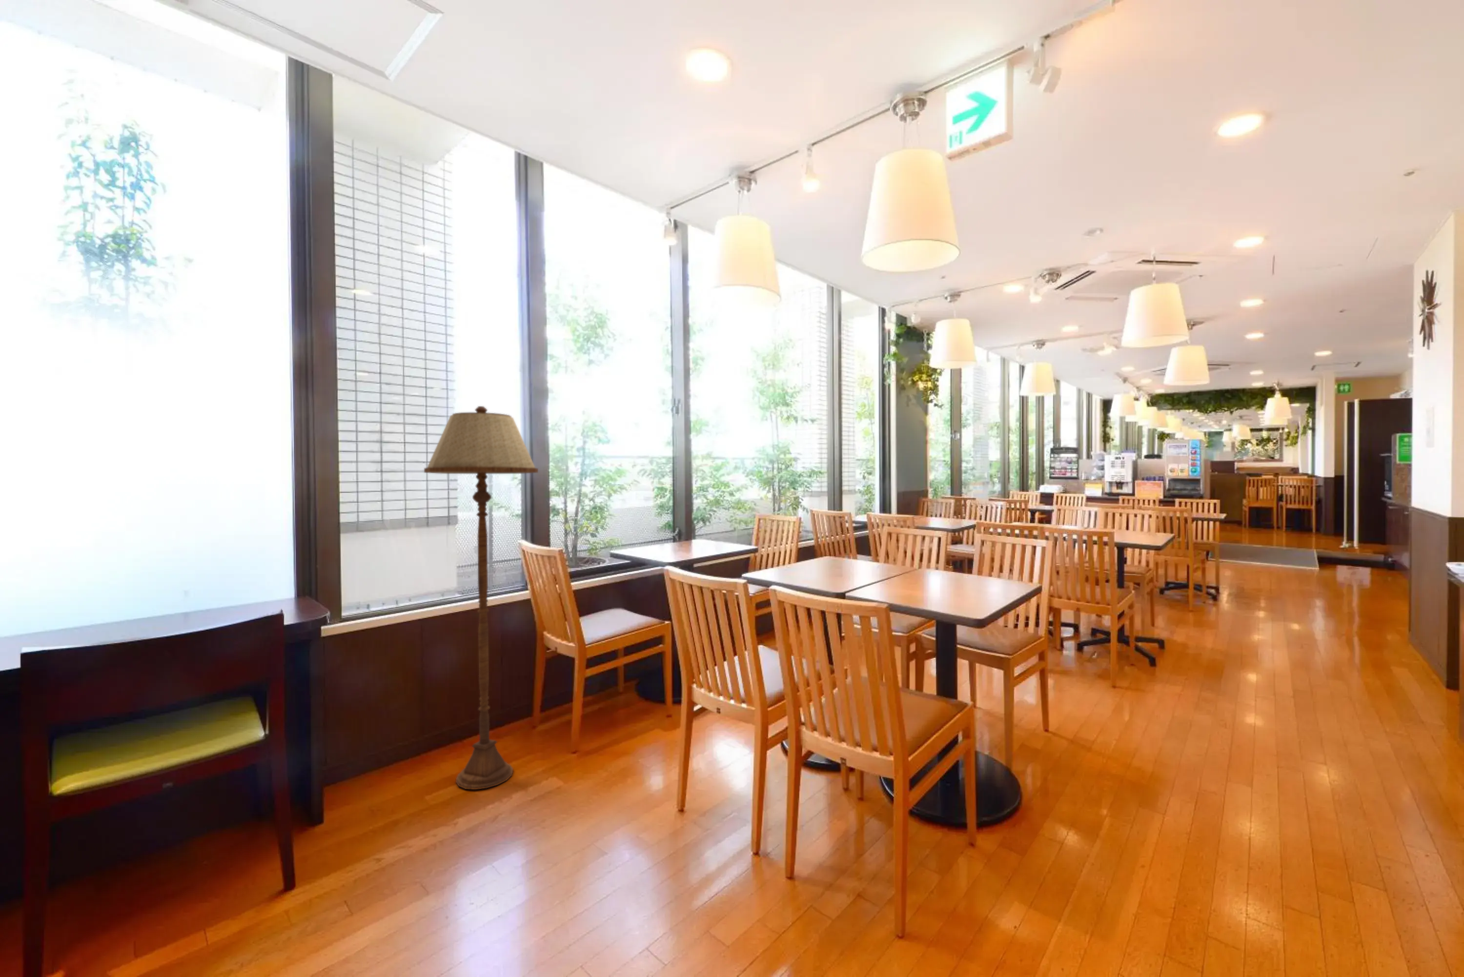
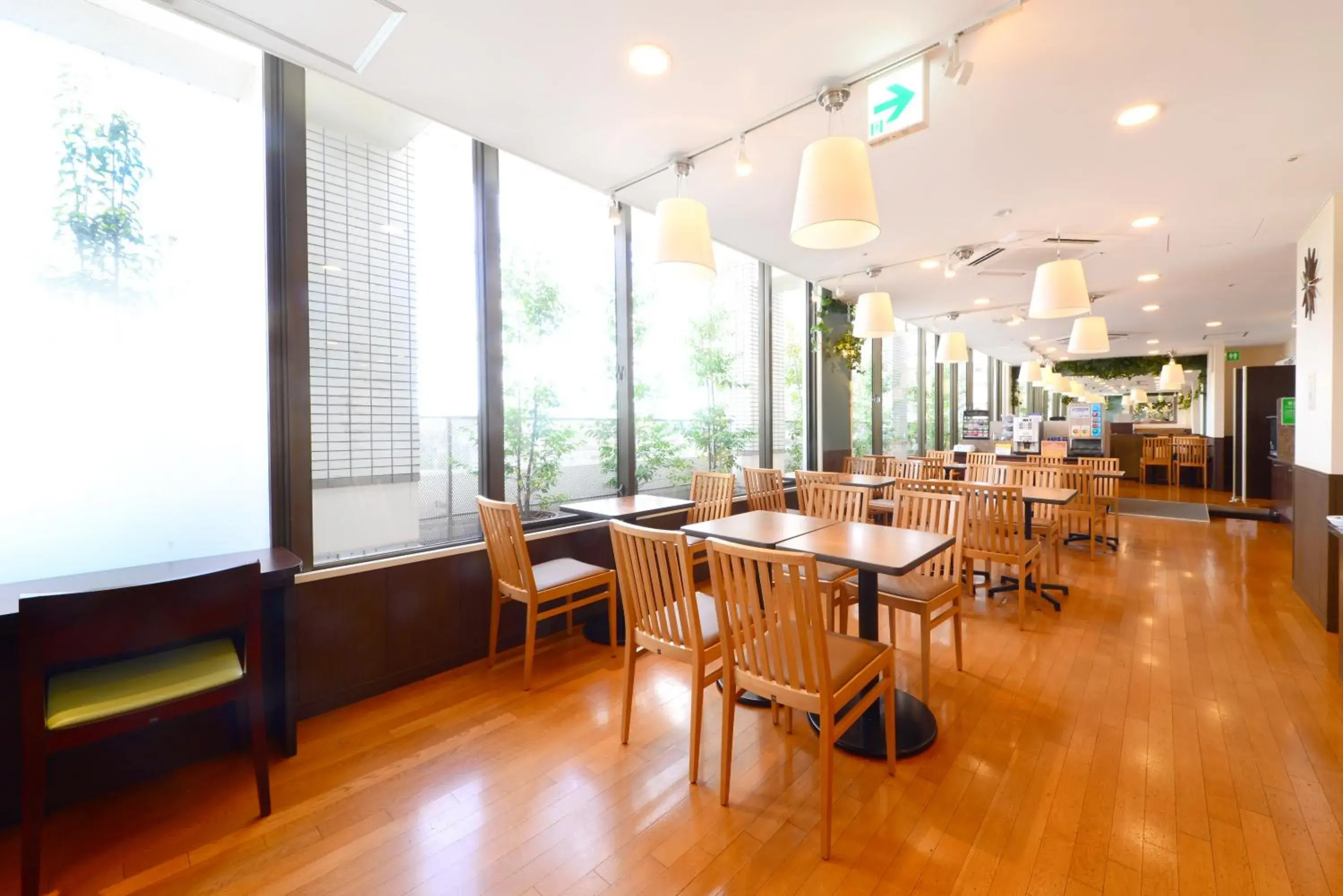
- floor lamp (484, 591)
